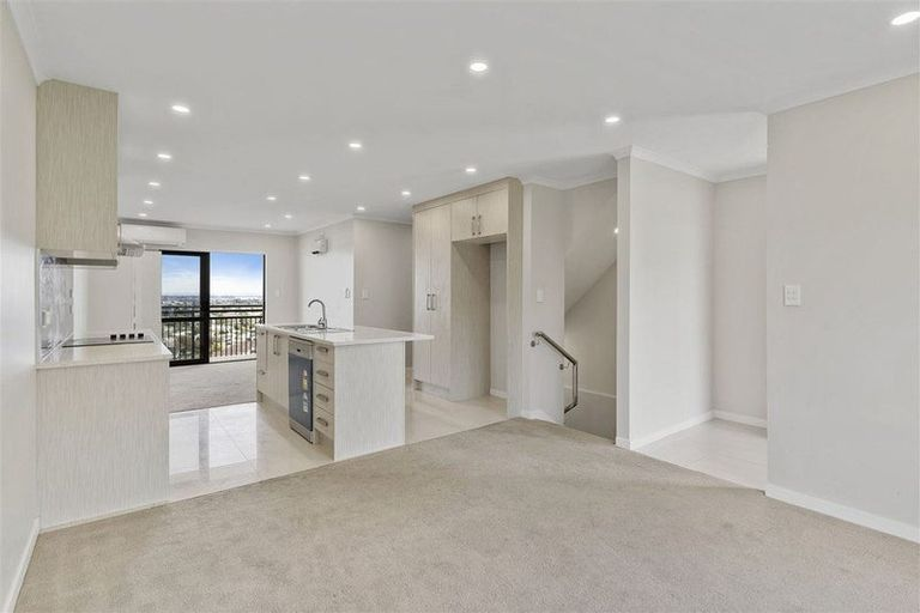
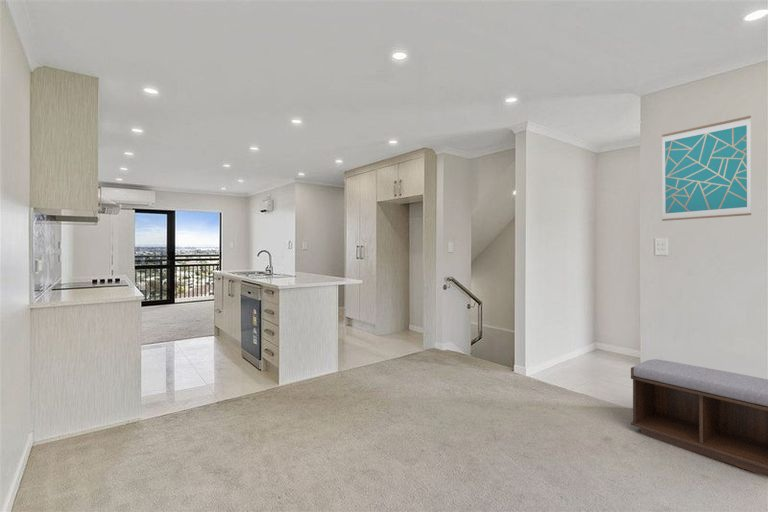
+ wall art (703, 172)
+ bench (709, 409)
